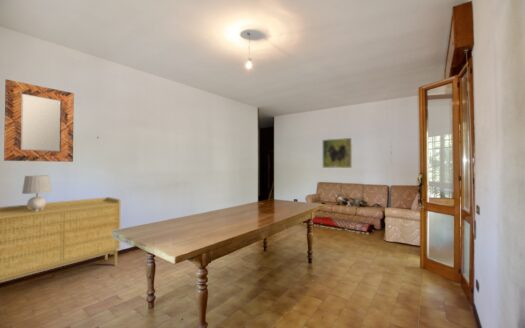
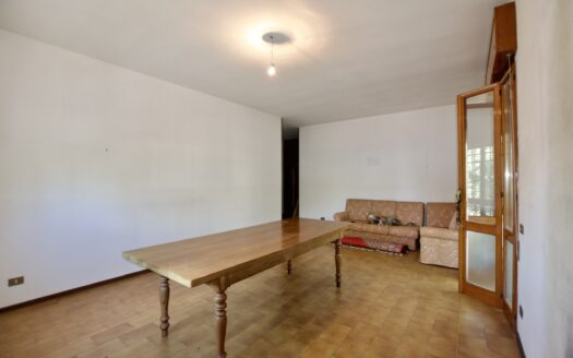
- home mirror (41, 124)
- table lamp (37, 192)
- sideboard (59, 240)
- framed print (336, 153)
